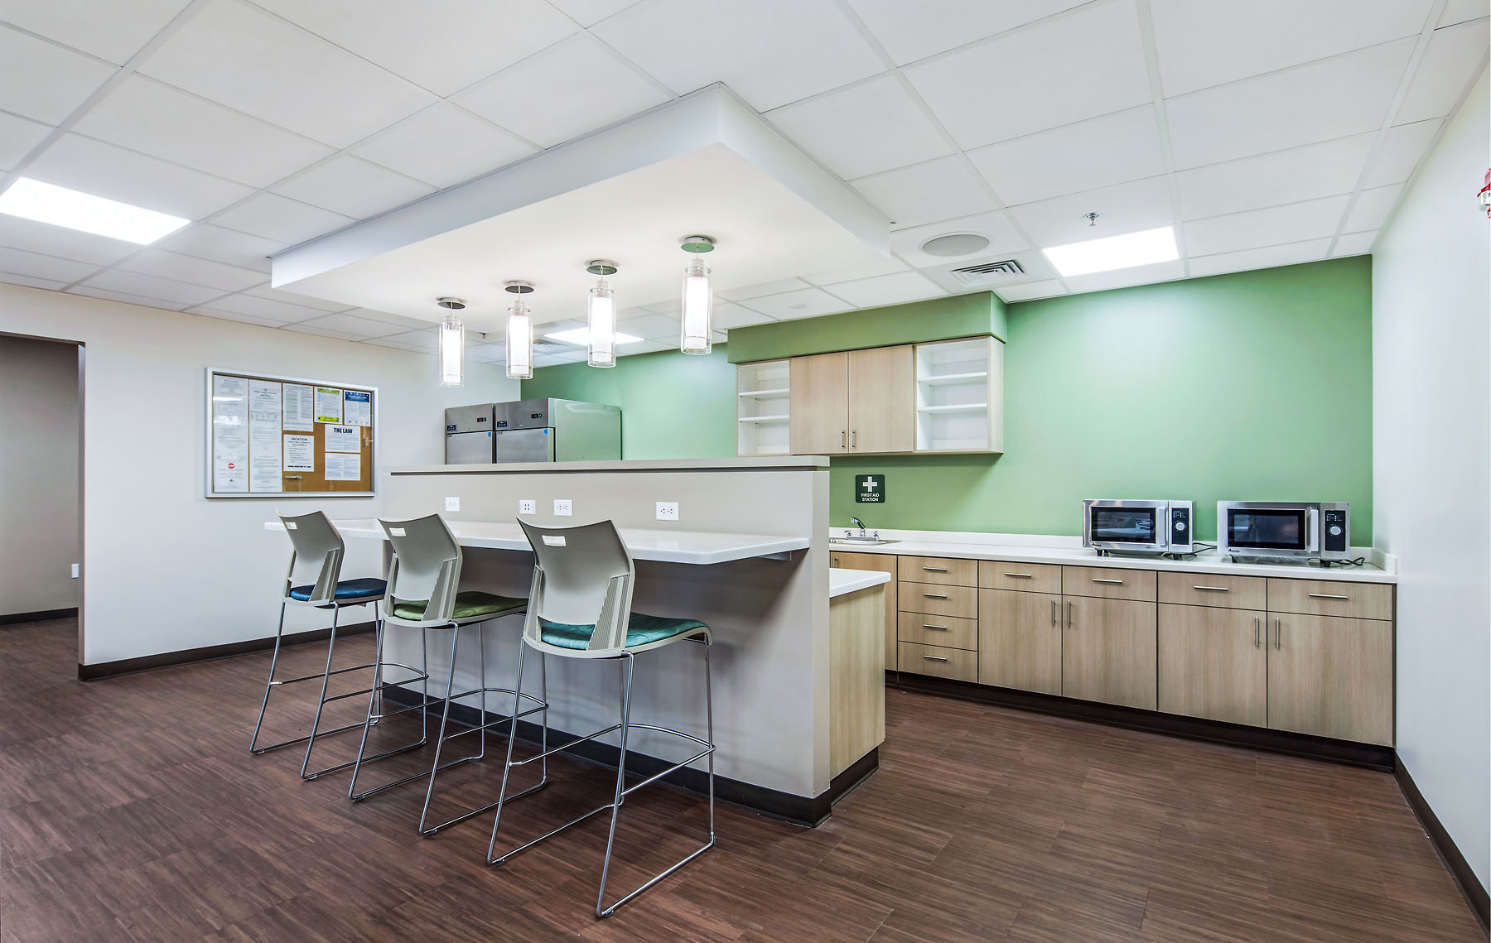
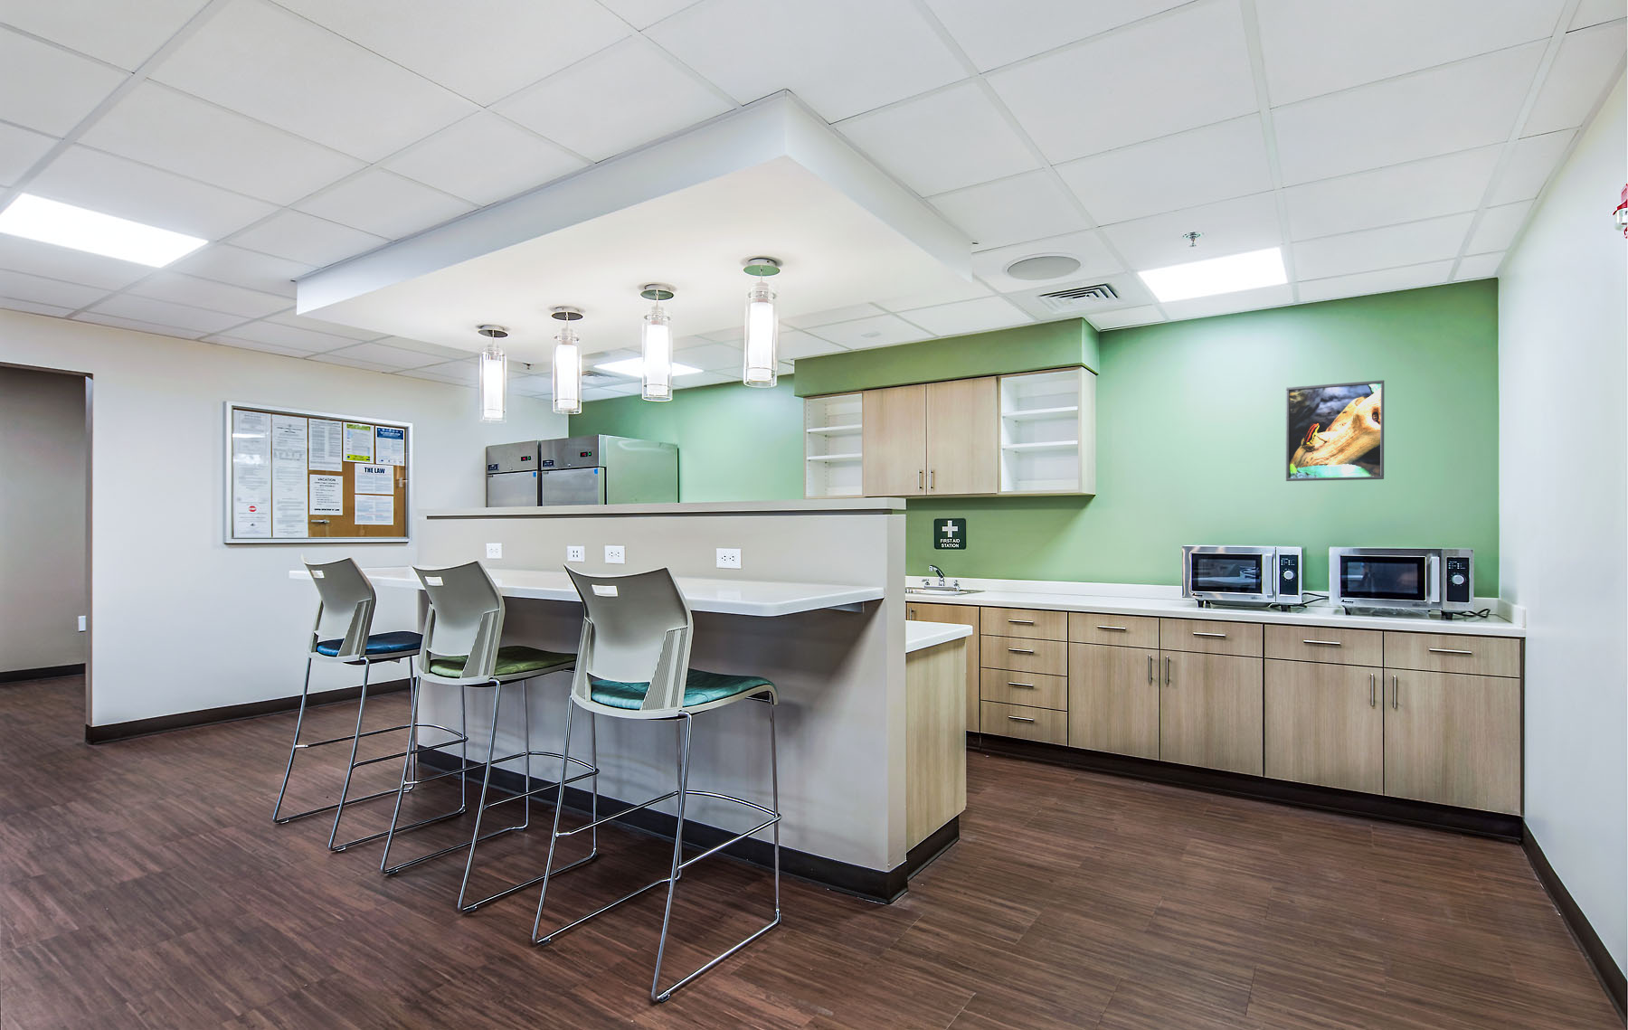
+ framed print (1334, 432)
